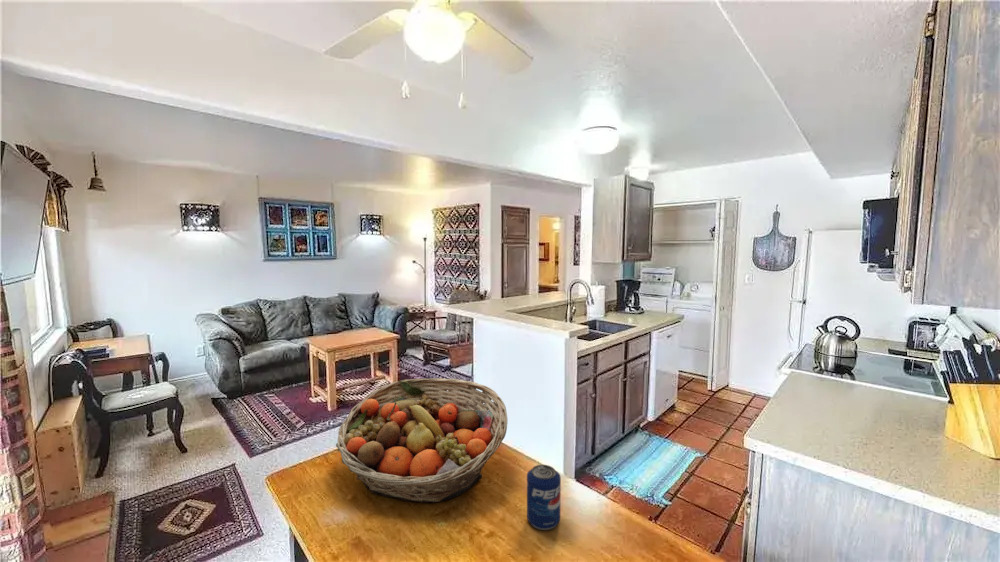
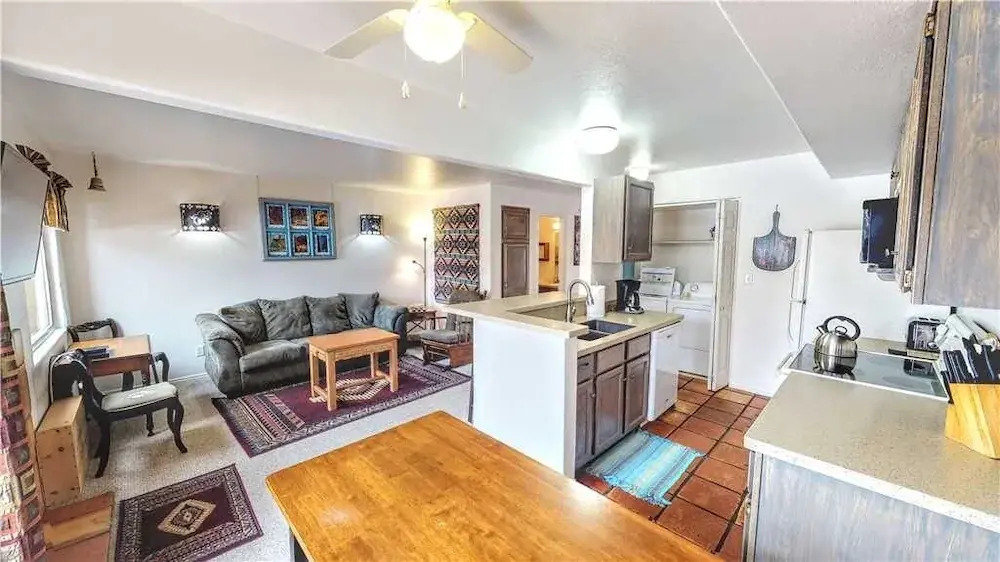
- beverage can (543, 495)
- fruit basket (423, 433)
